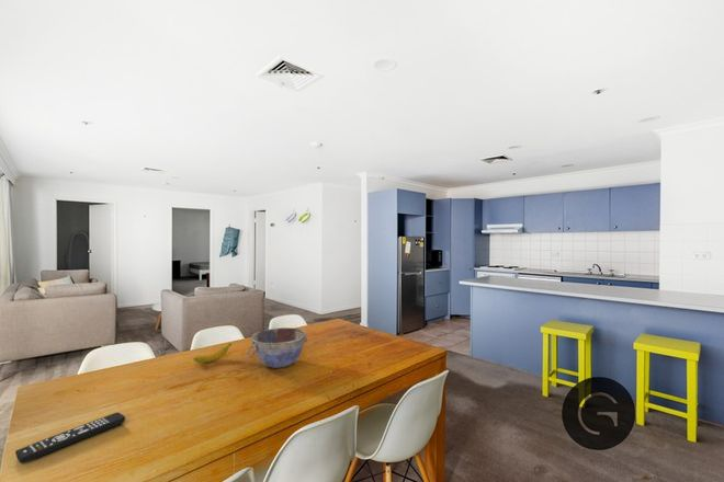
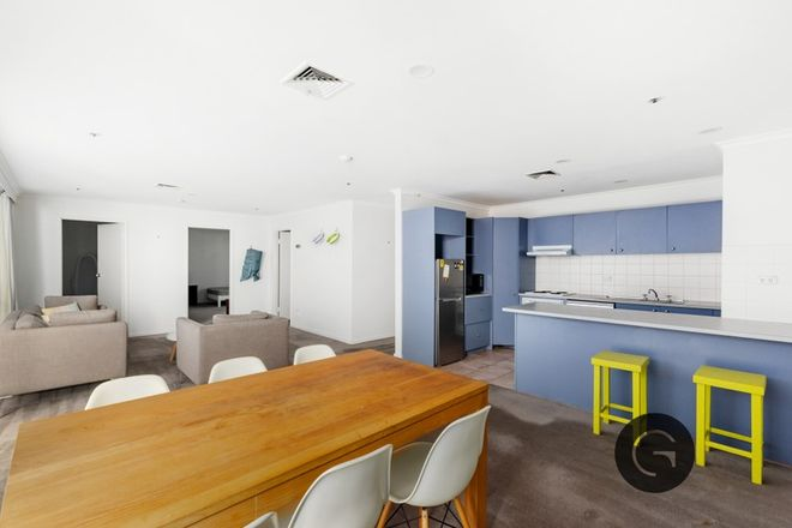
- remote control (75, 435)
- banana (213, 354)
- bowl (279, 348)
